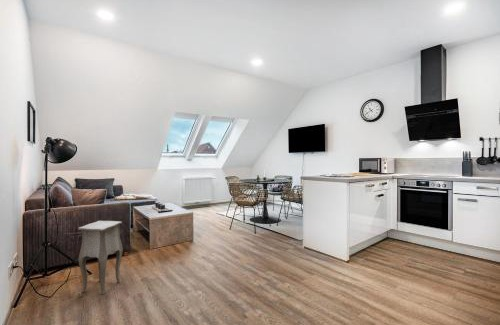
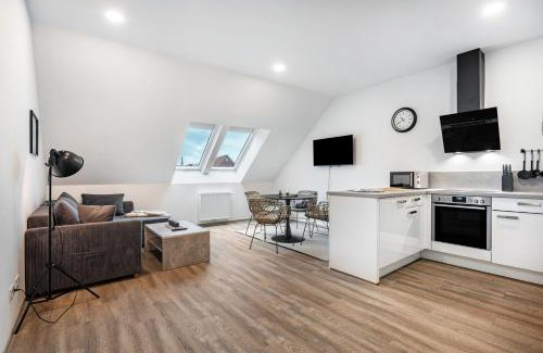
- side table (101, 255)
